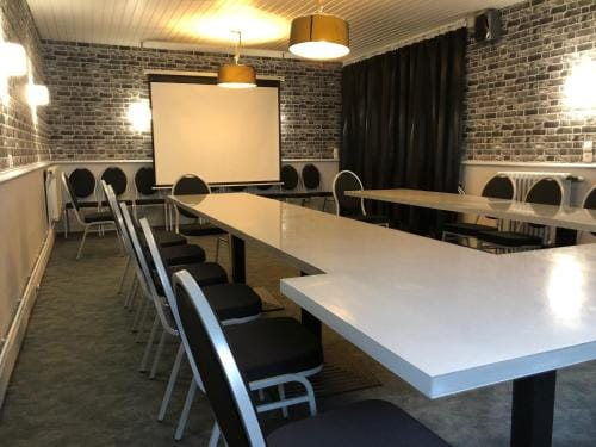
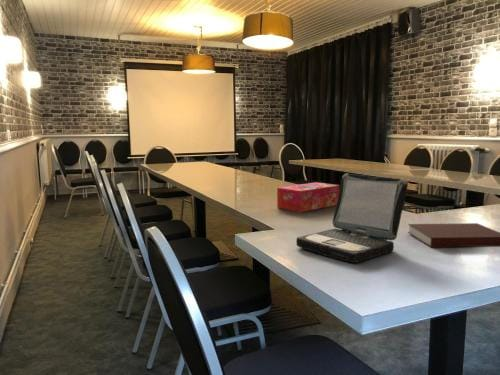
+ notebook (455, 234)
+ laptop (350, 213)
+ tissue box (308, 196)
